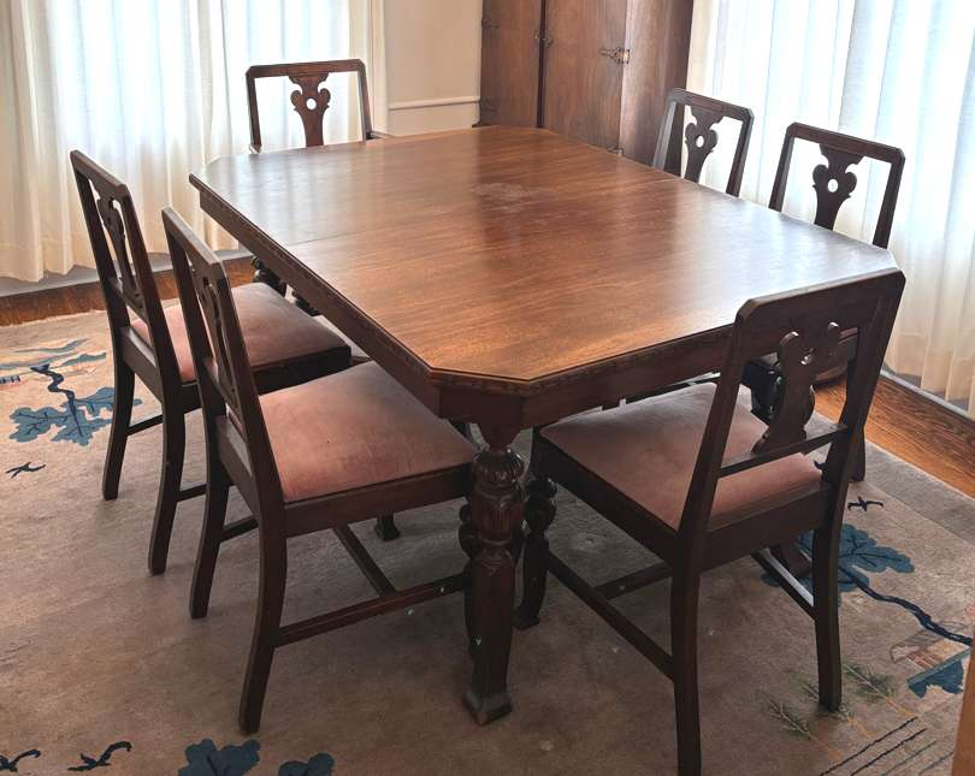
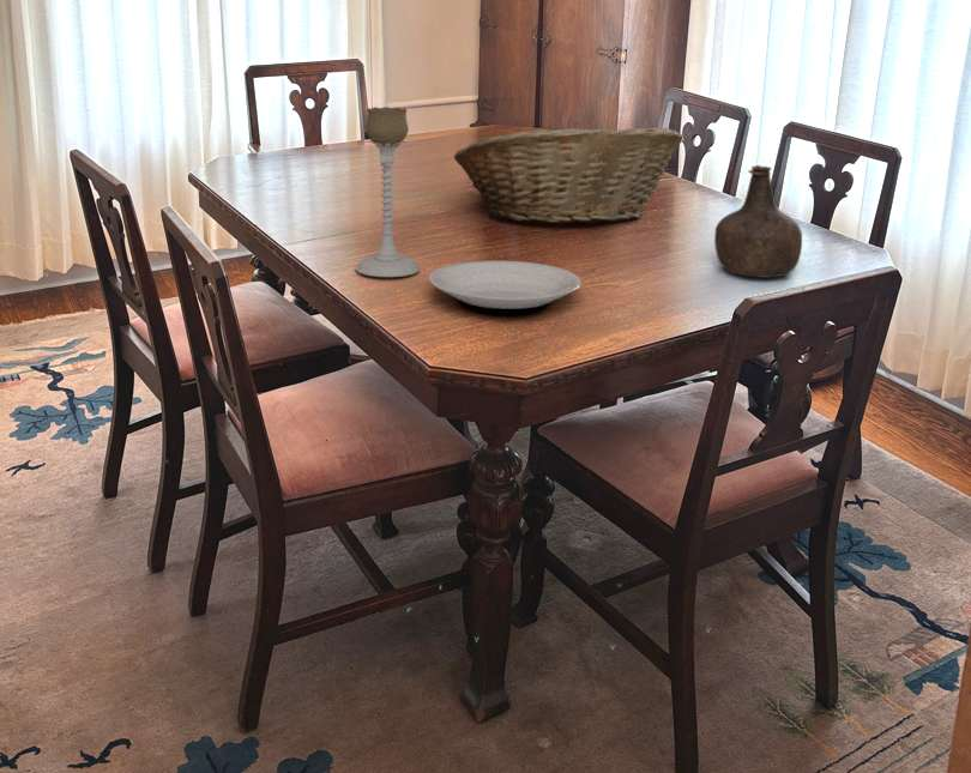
+ fruit basket (568, 167)
+ plate (503, 289)
+ bottle (760, 219)
+ candle holder (387, 191)
